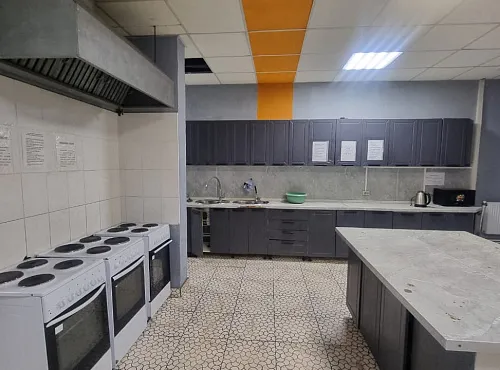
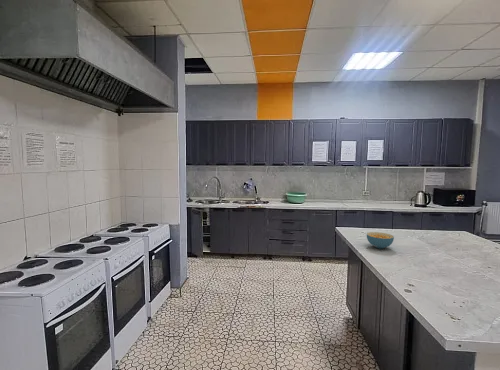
+ cereal bowl (379, 241)
